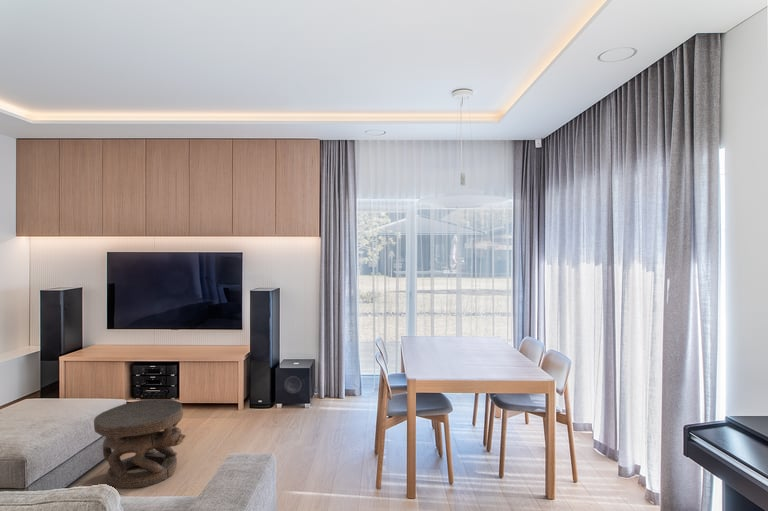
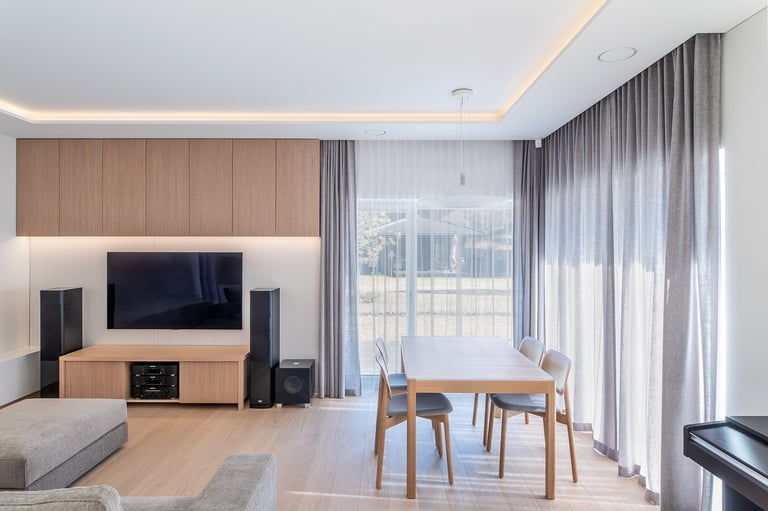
- carved stool (142, 441)
